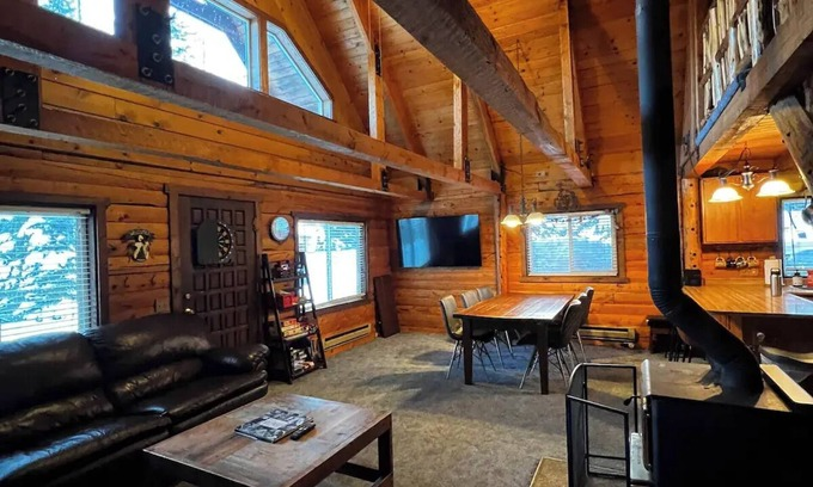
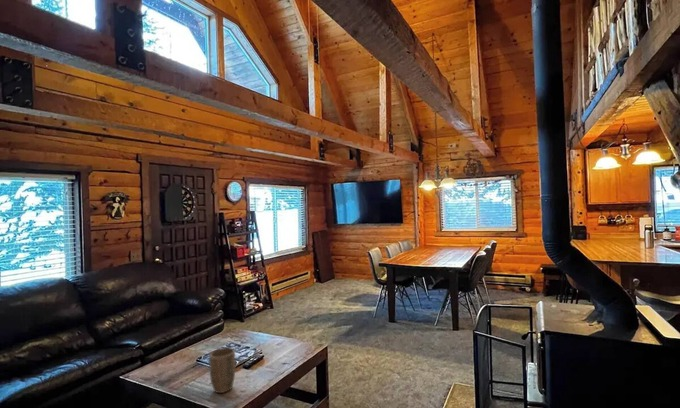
+ plant pot (222, 370)
